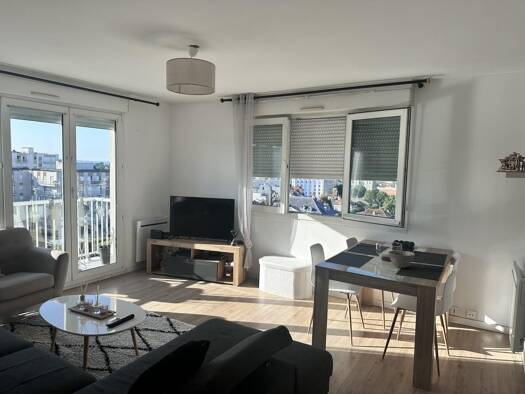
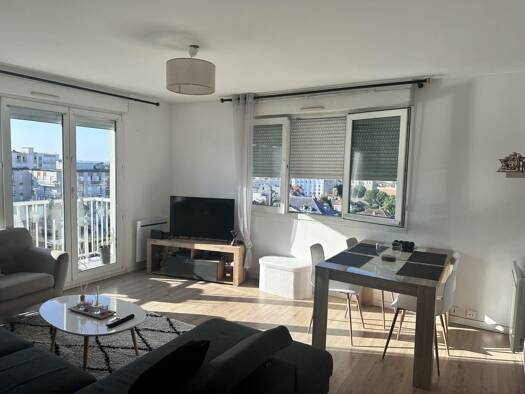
- bowl (400, 259)
